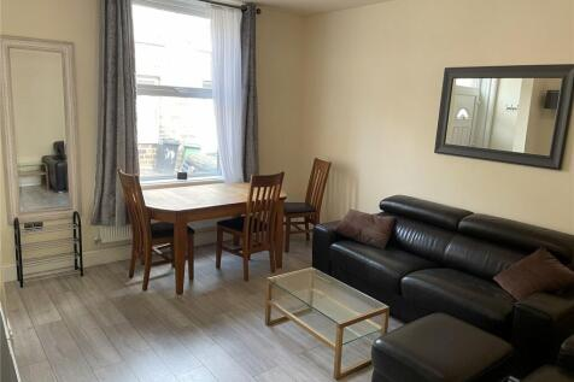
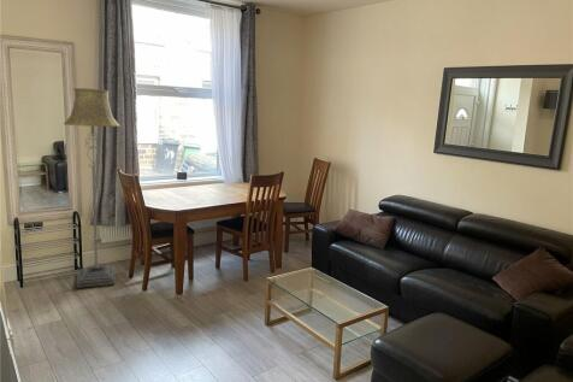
+ floor lamp (94, 188)
